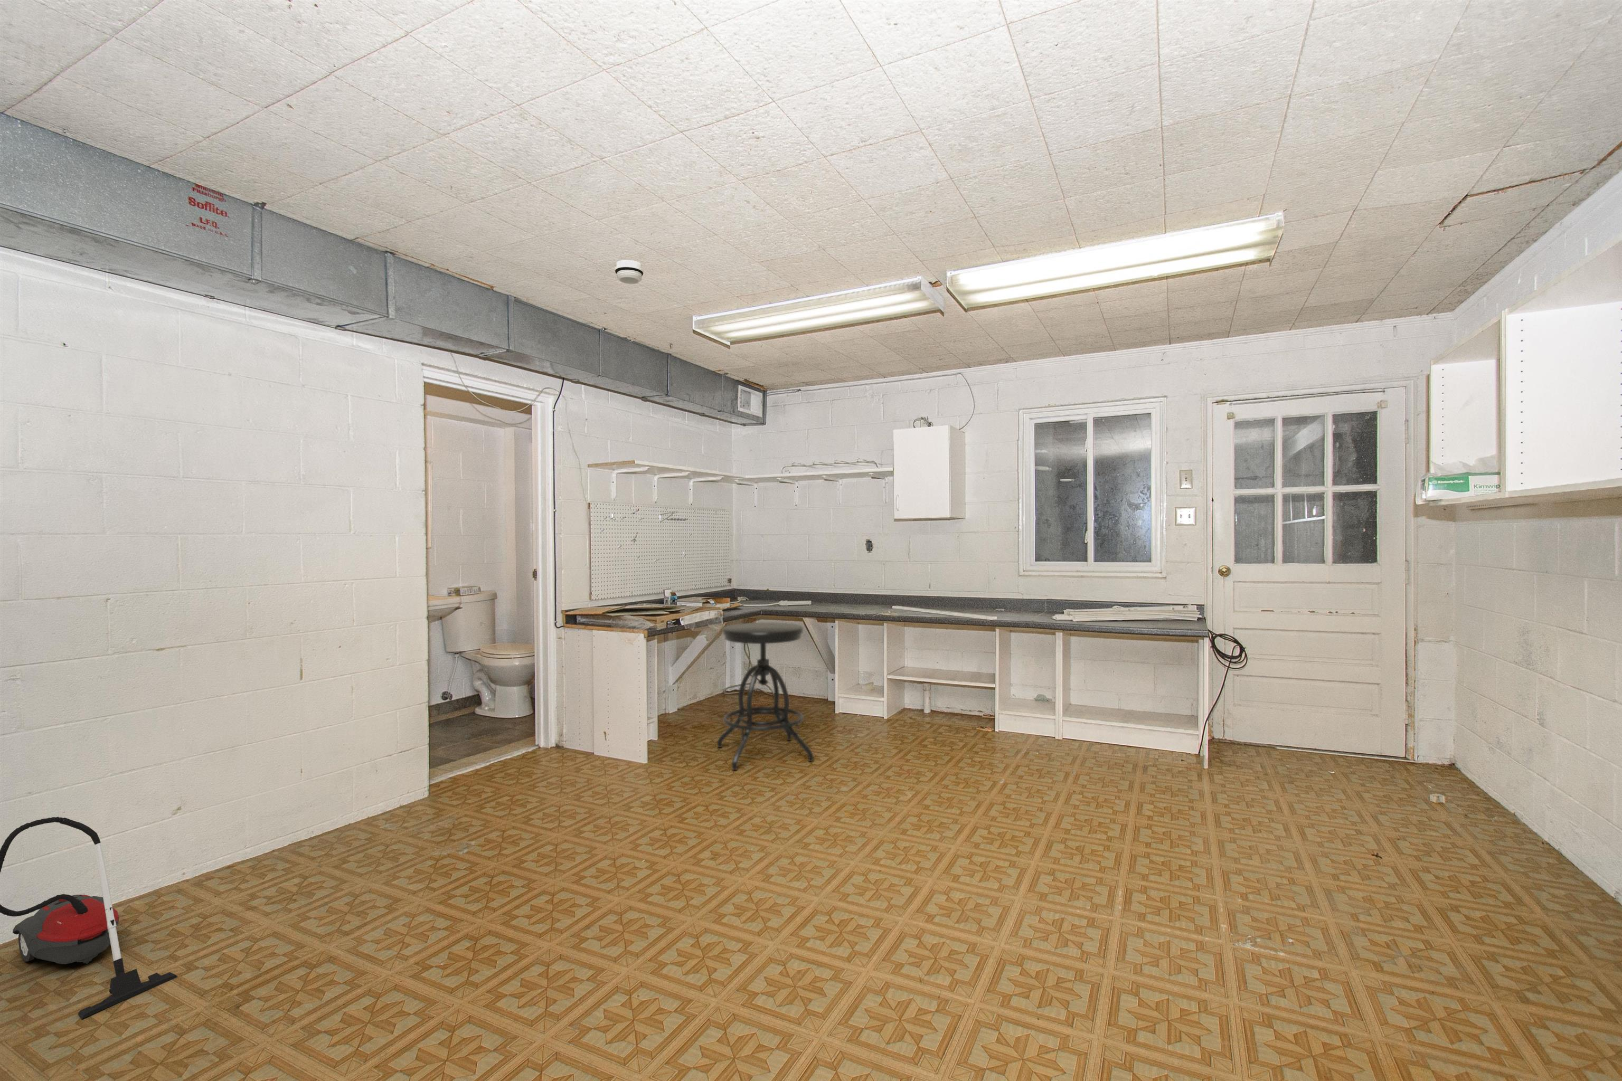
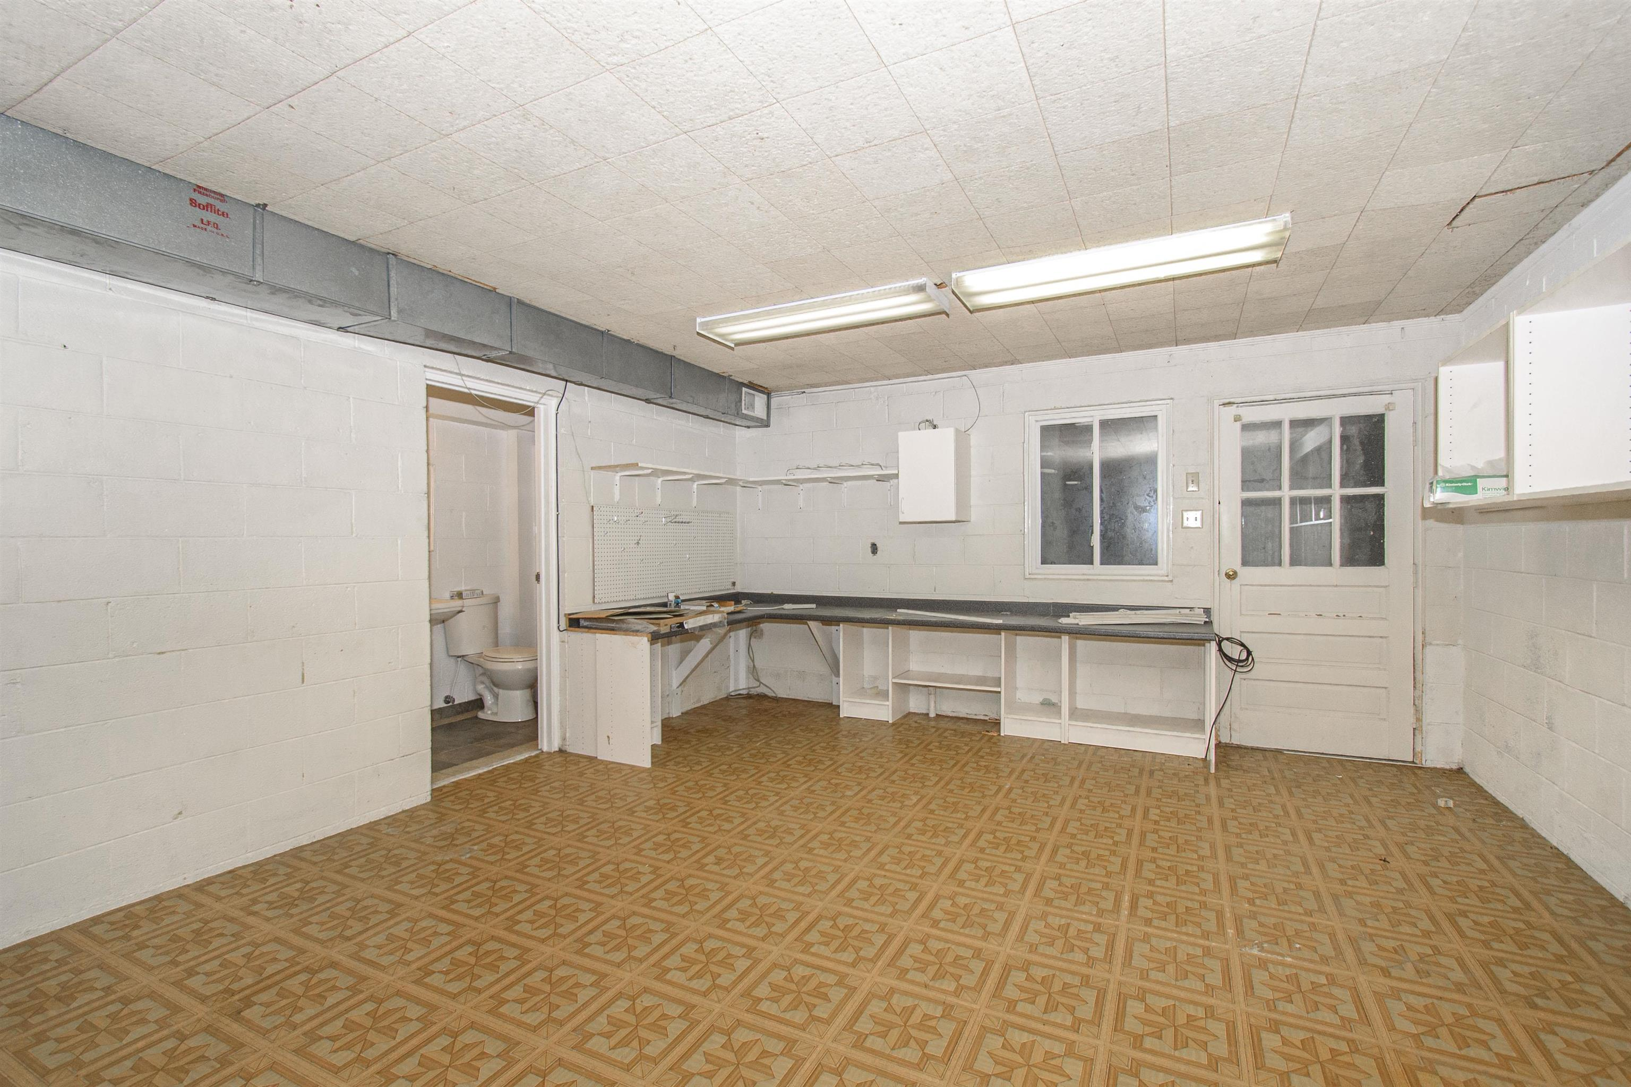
- smoke detector (629, 273)
- vacuum cleaner (68, 895)
- stool (763, 685)
